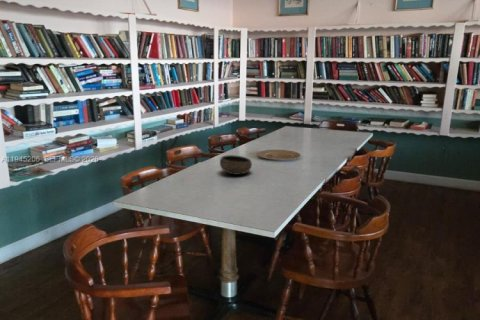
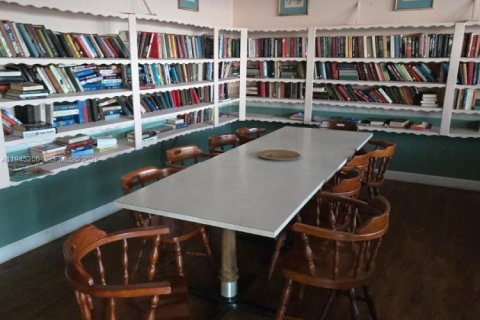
- bowl (235, 165)
